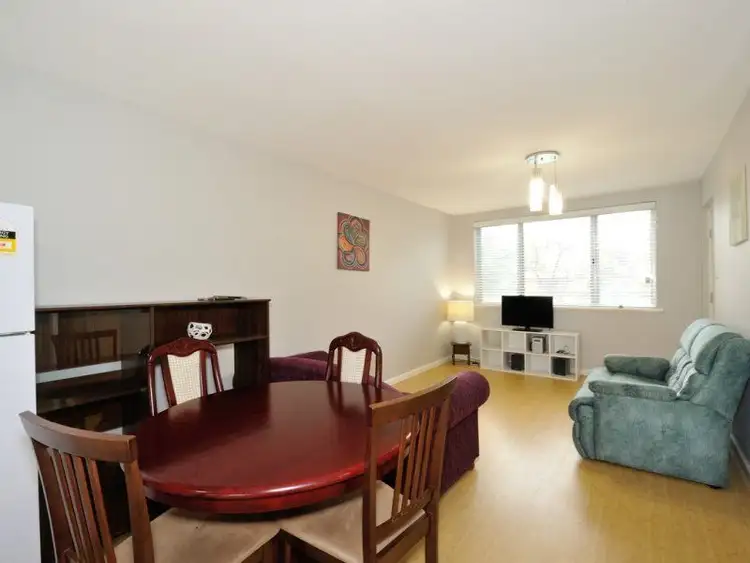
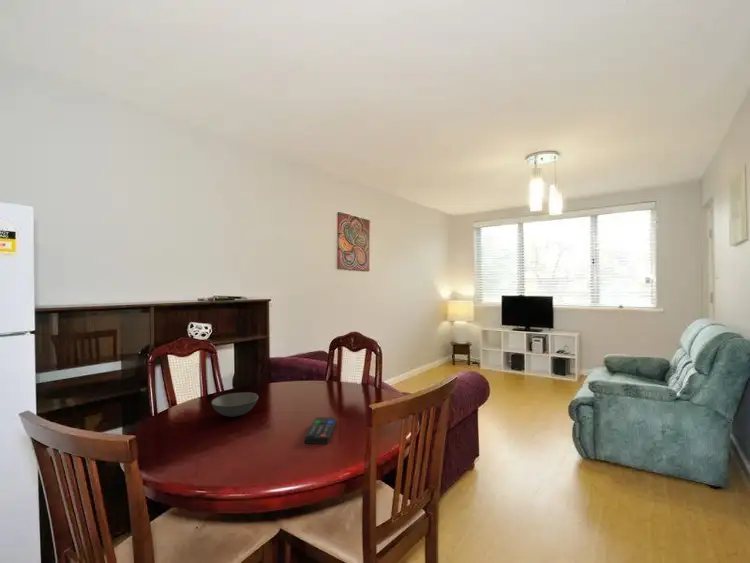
+ remote control (321, 429)
+ soup bowl (235, 406)
